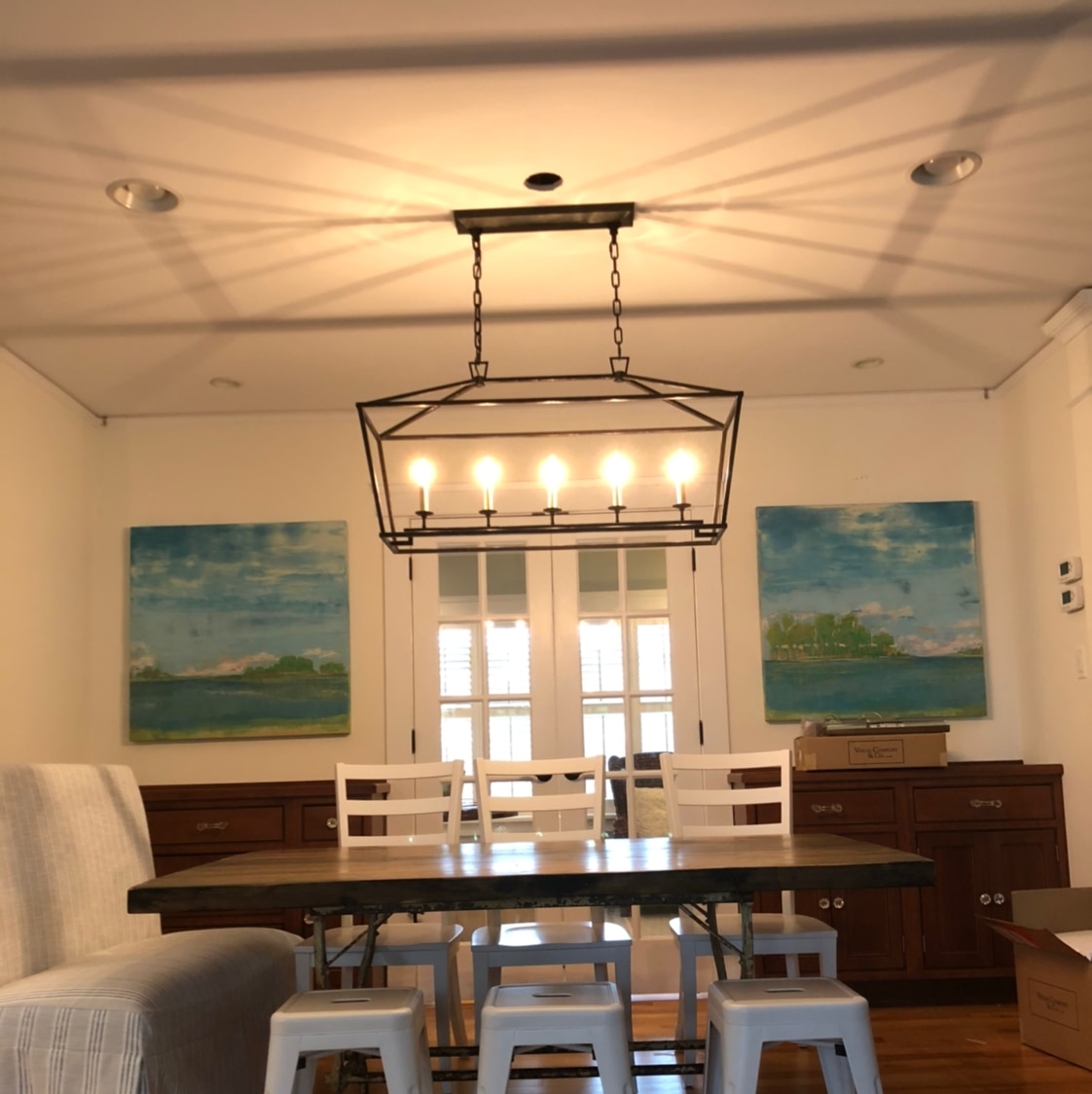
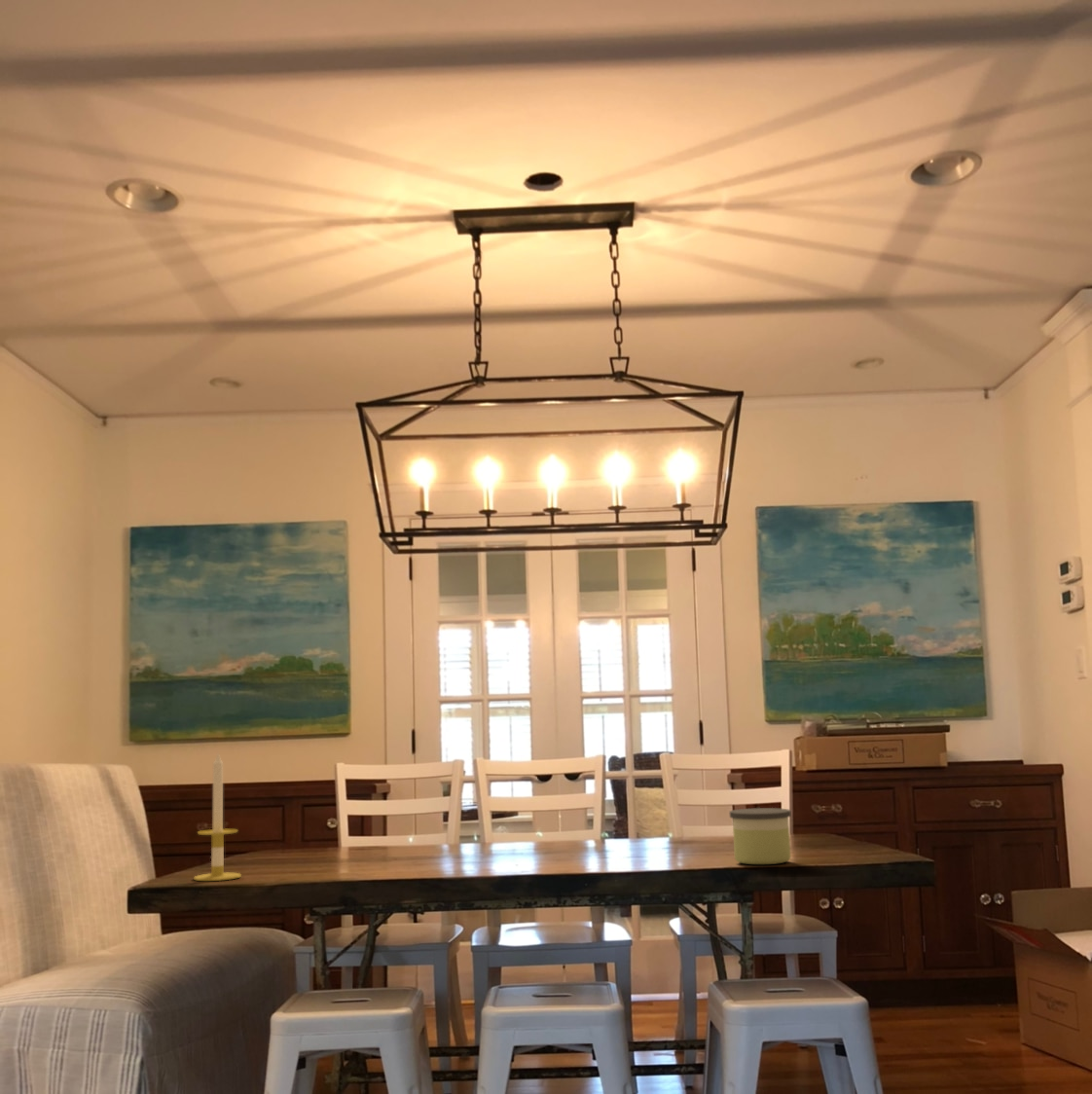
+ candle (761, 836)
+ candle (217, 814)
